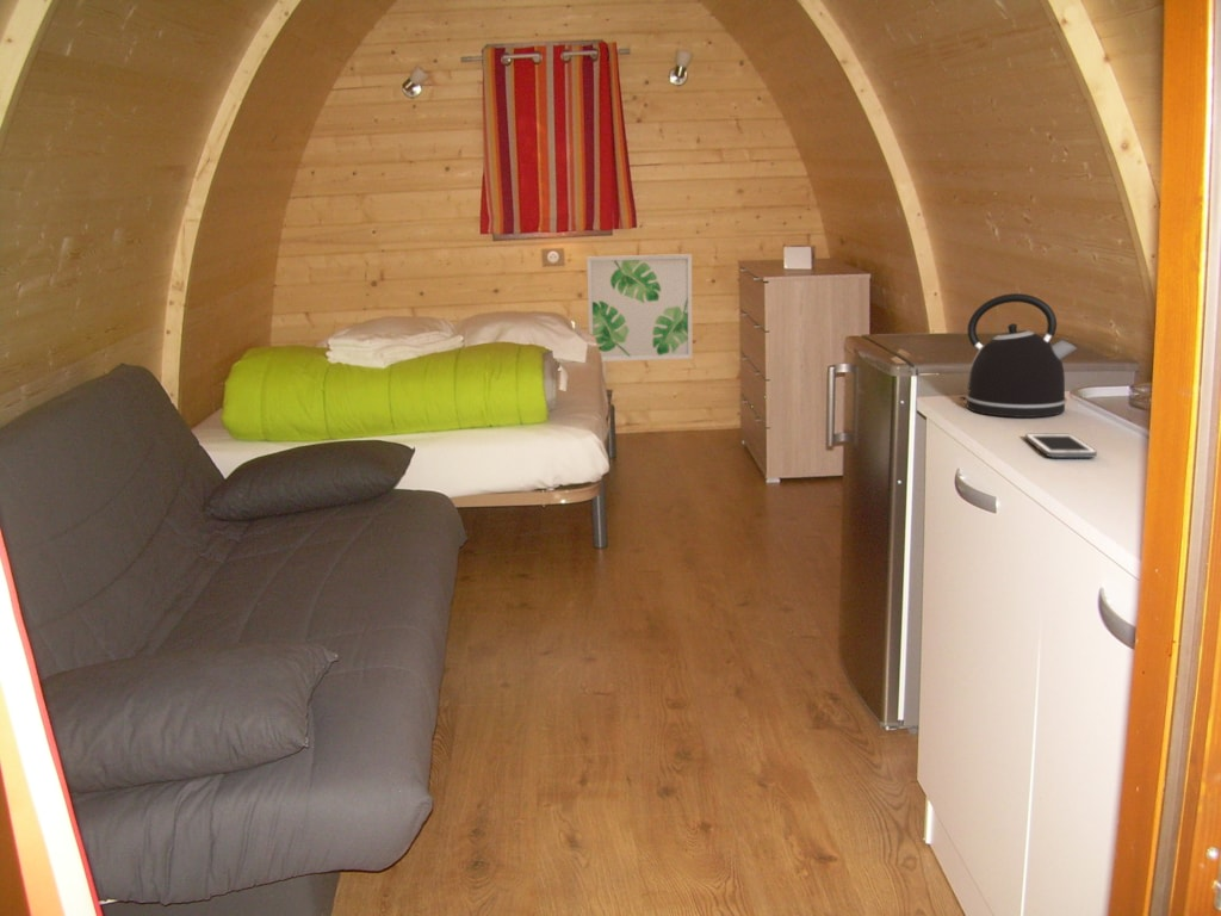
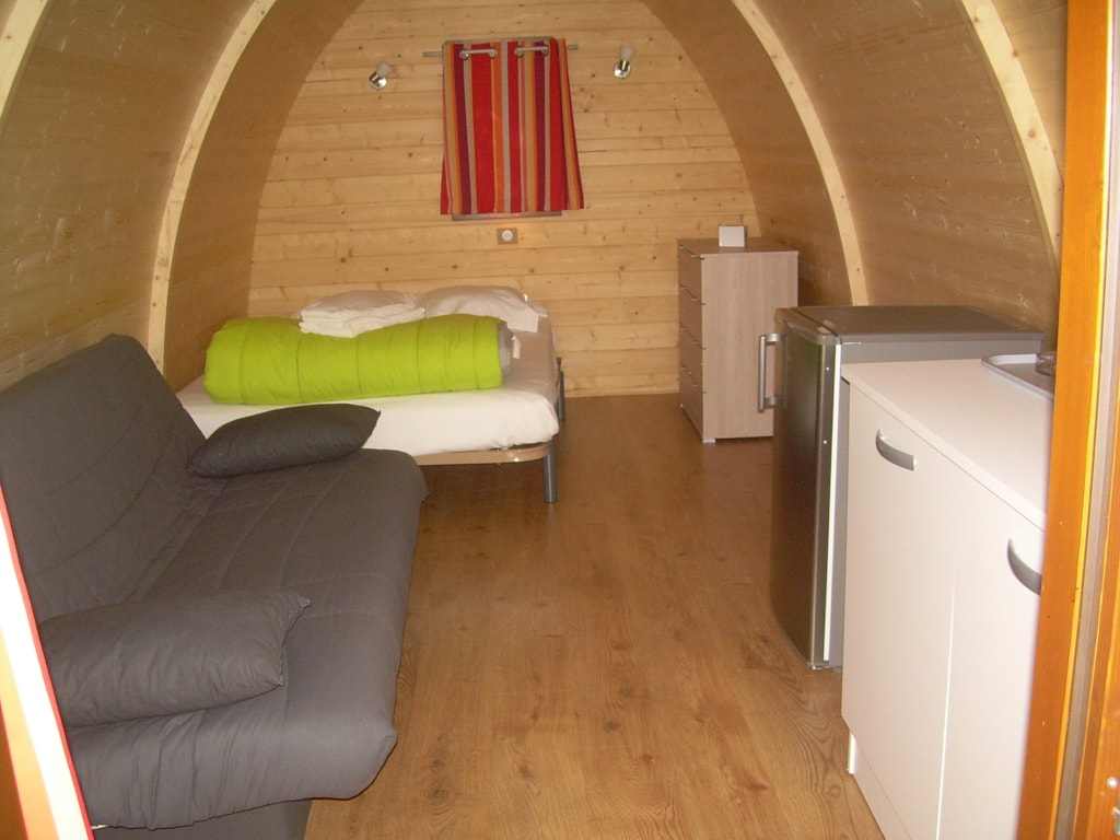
- wall art (639, 308)
- kettle (1017, 351)
- cell phone (1059, 445)
